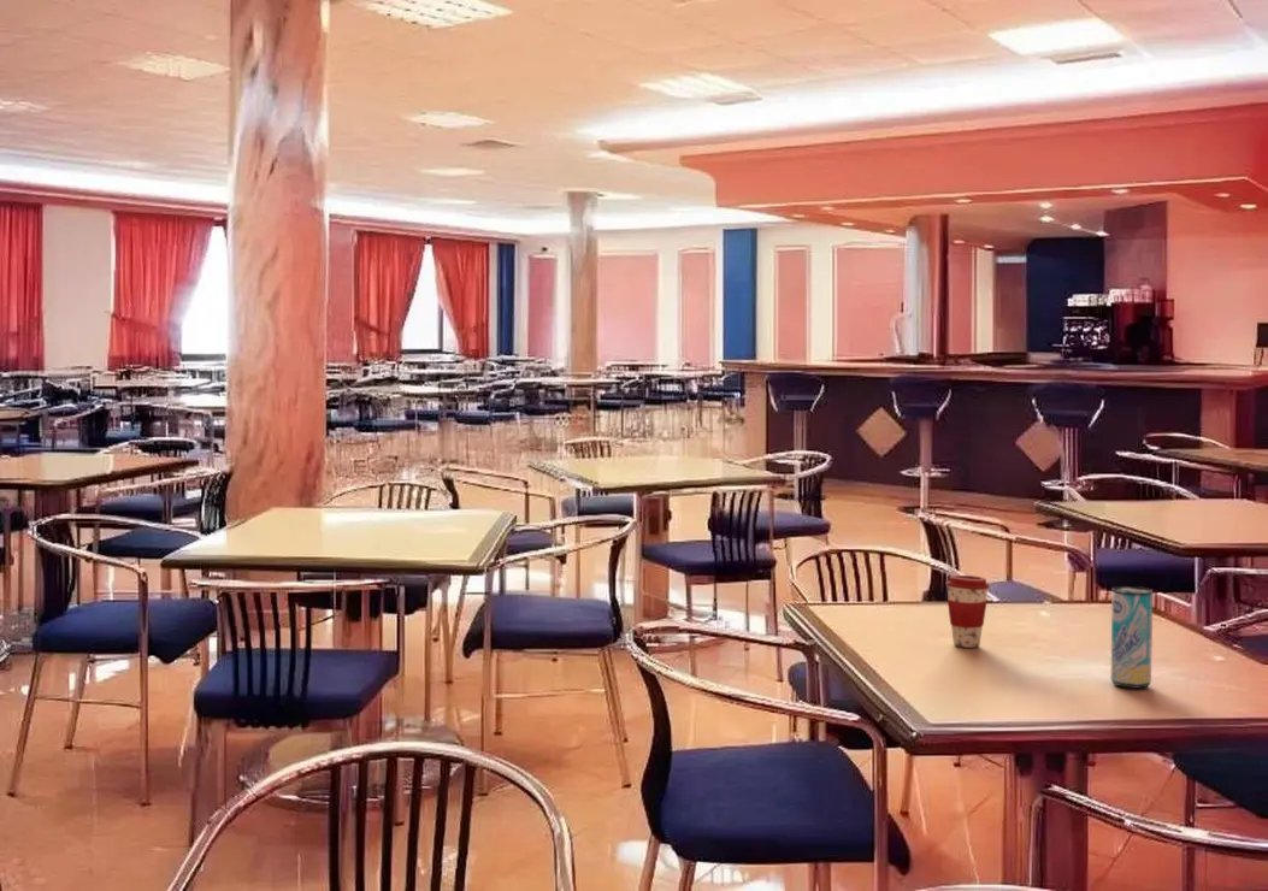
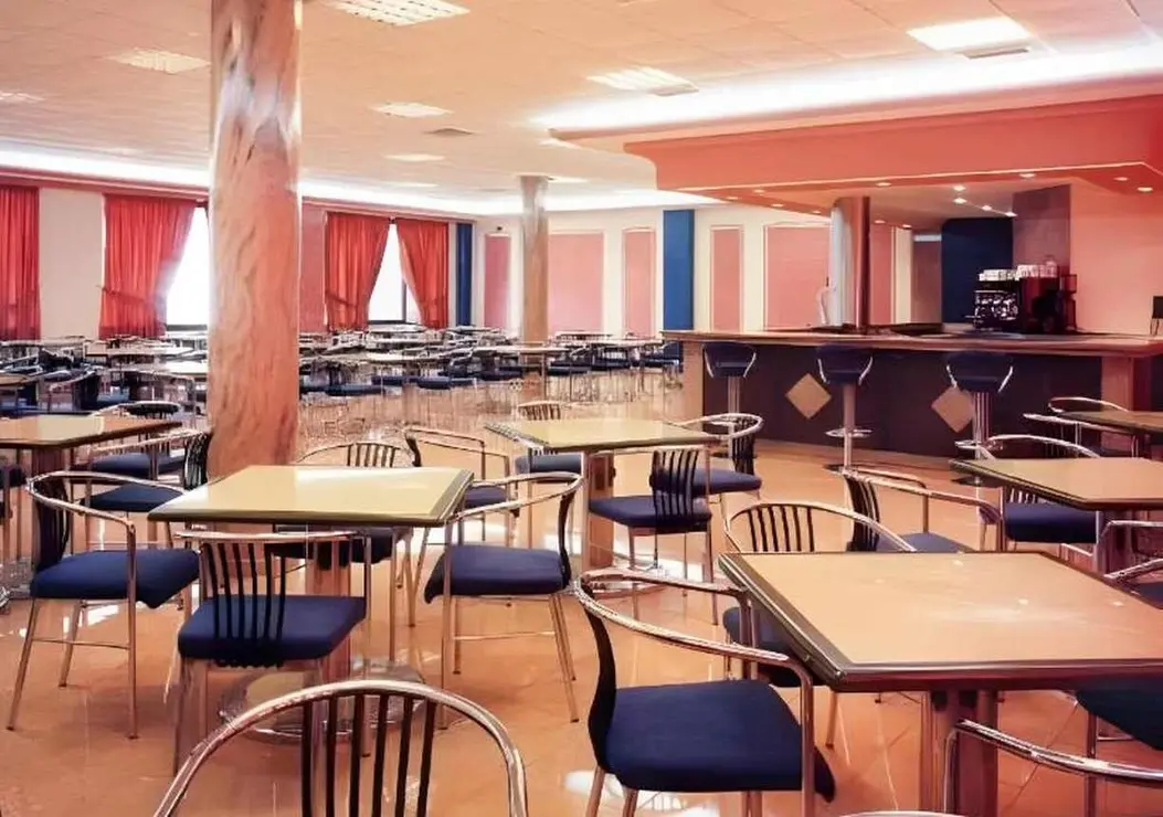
- coffee cup (967, 610)
- beverage can (1131, 637)
